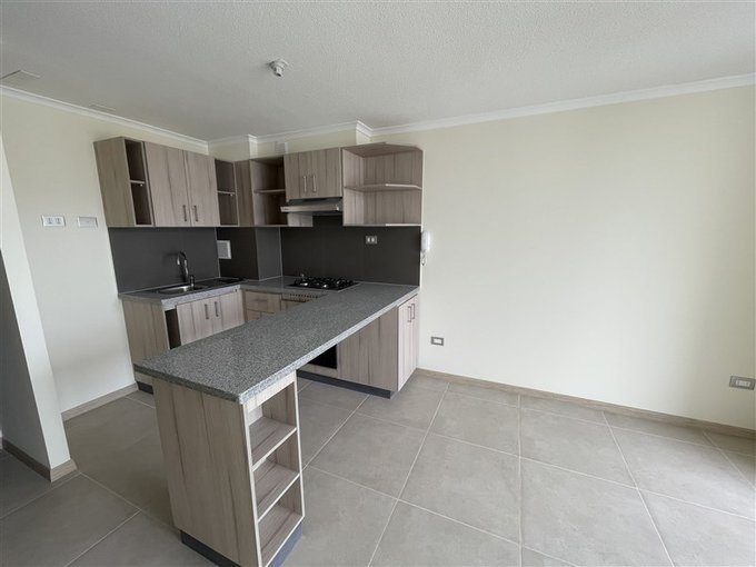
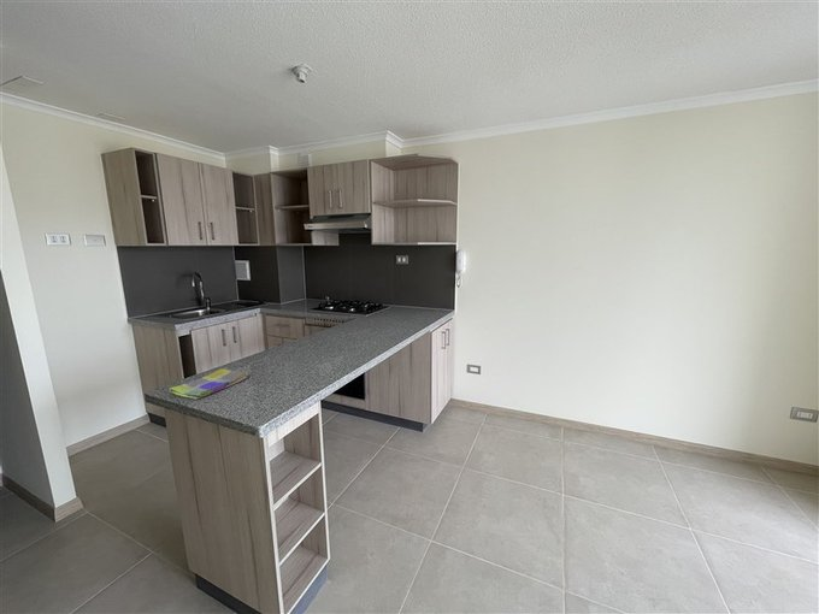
+ dish towel (211, 382)
